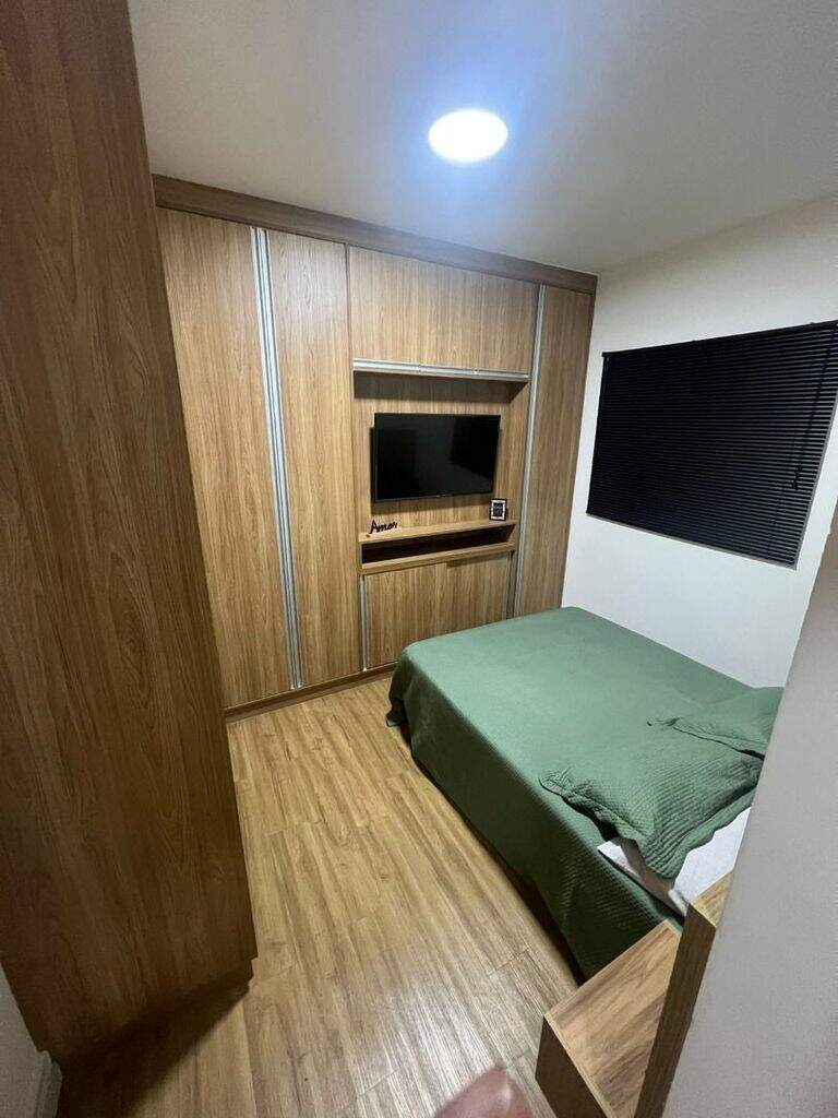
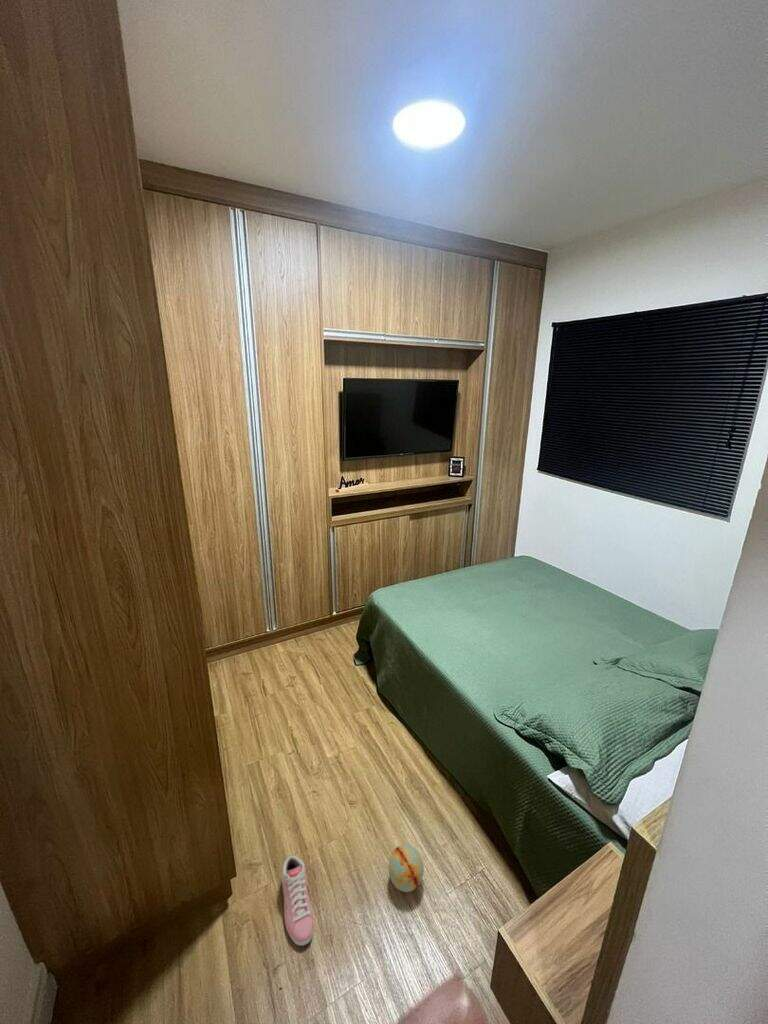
+ sneaker (295, 894)
+ ball (406, 867)
